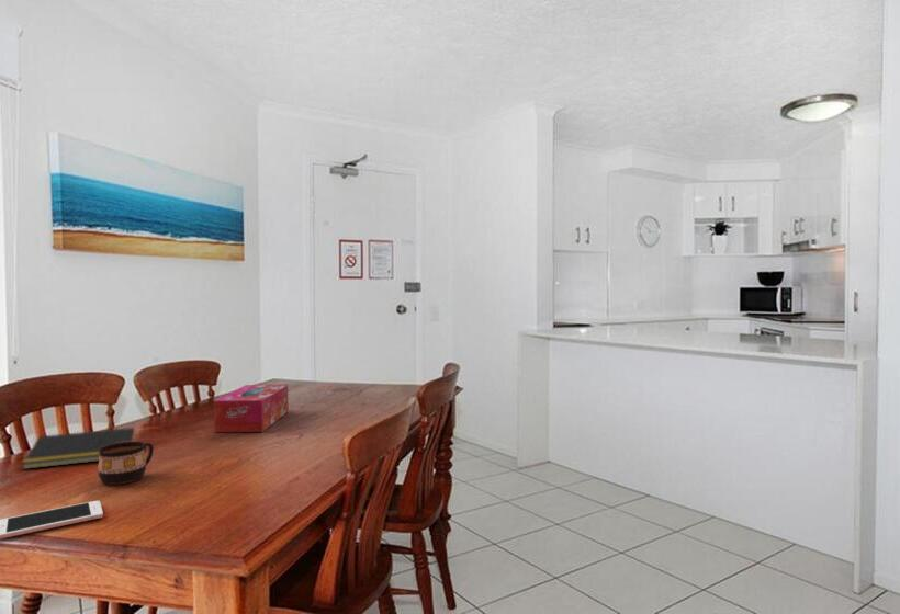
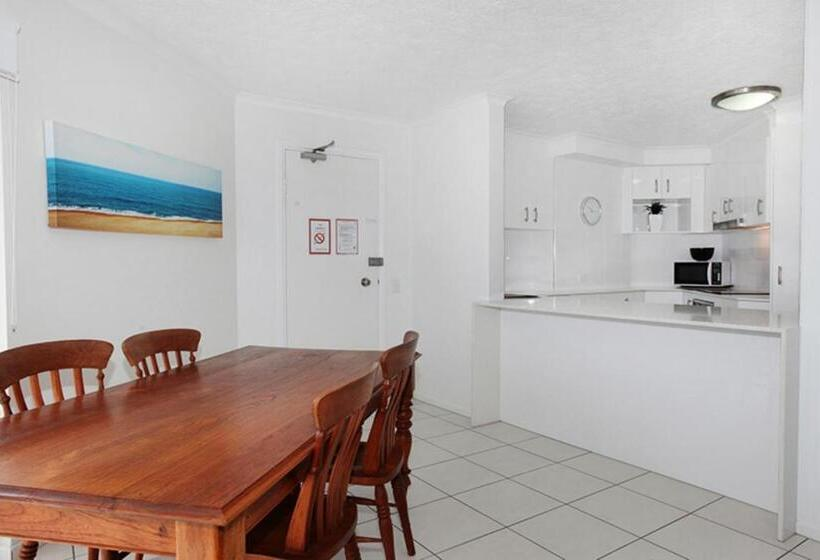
- tissue box (254, 406)
- cell phone (47, 519)
- notepad (82, 446)
- cup (125, 463)
